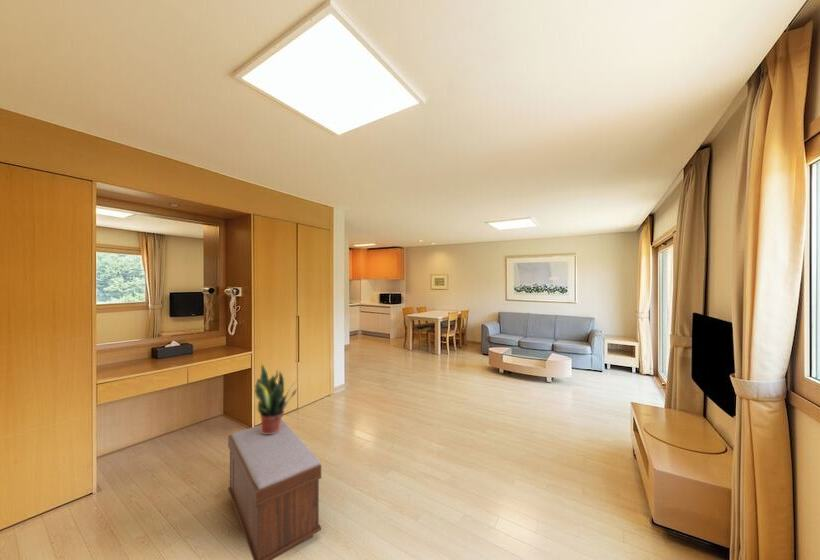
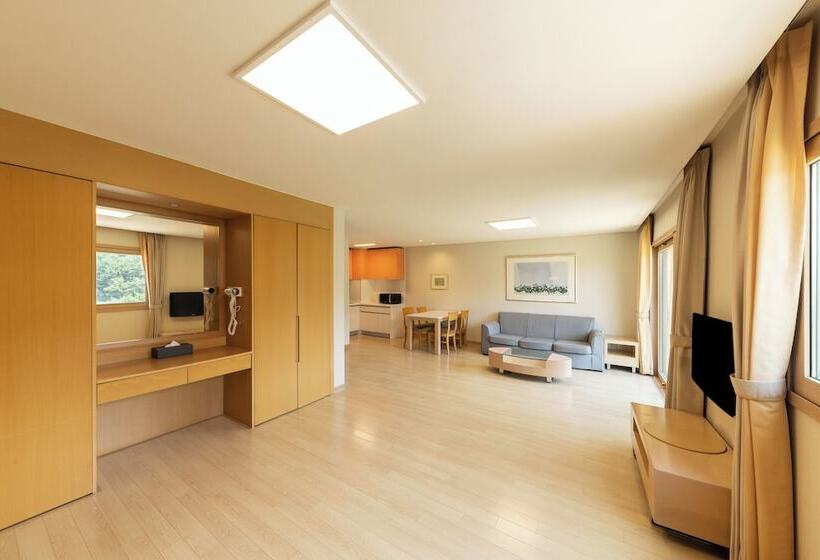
- potted plant (269, 400)
- bench (271, 480)
